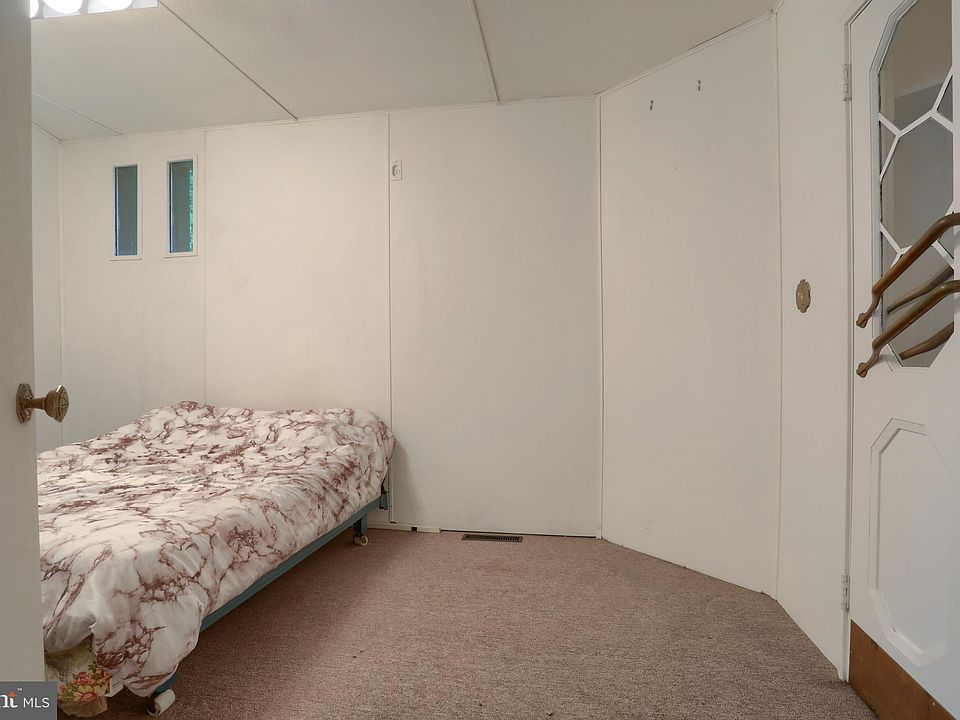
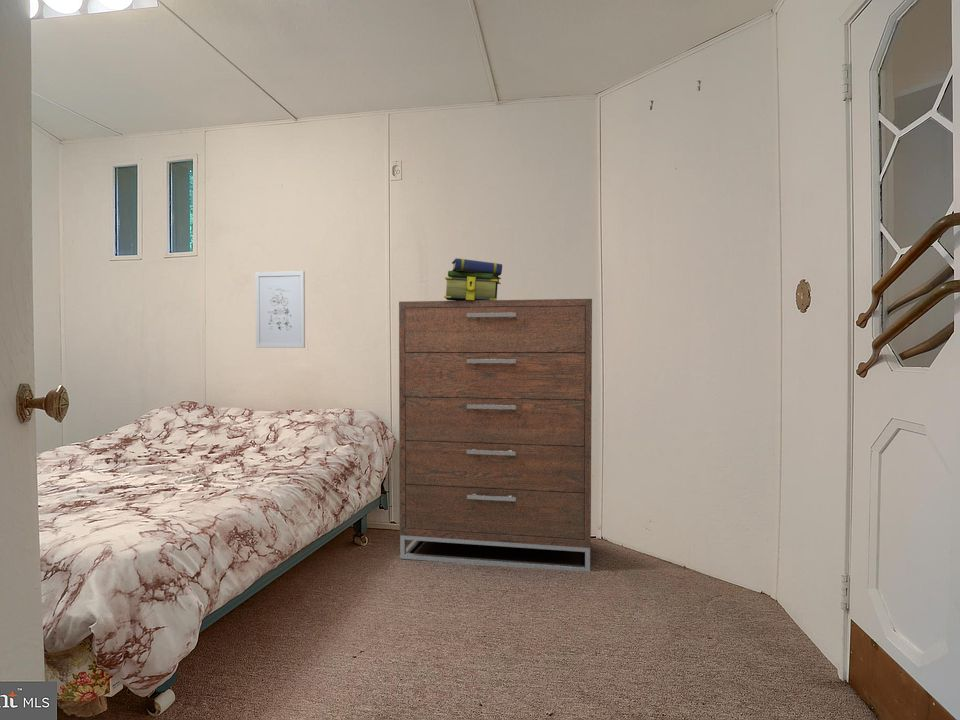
+ stack of books (474, 280)
+ wall art (280, 310)
+ dresser (499, 427)
